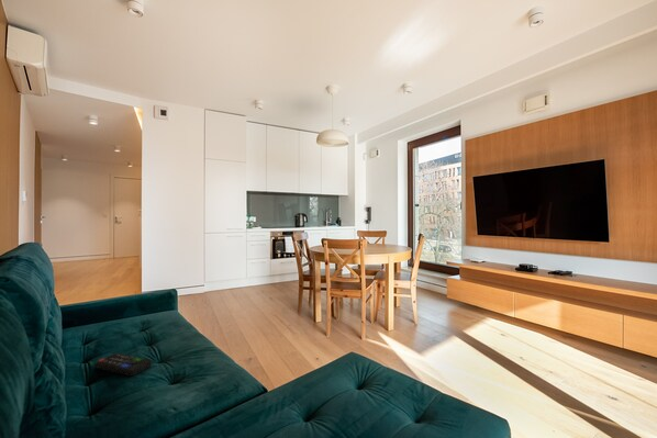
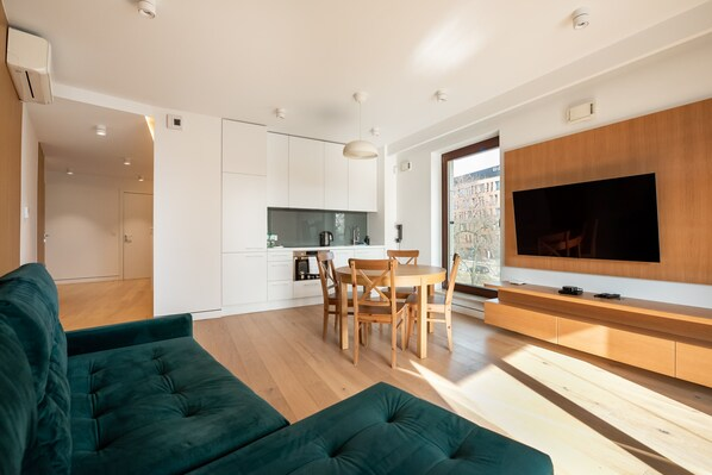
- remote control (123, 363)
